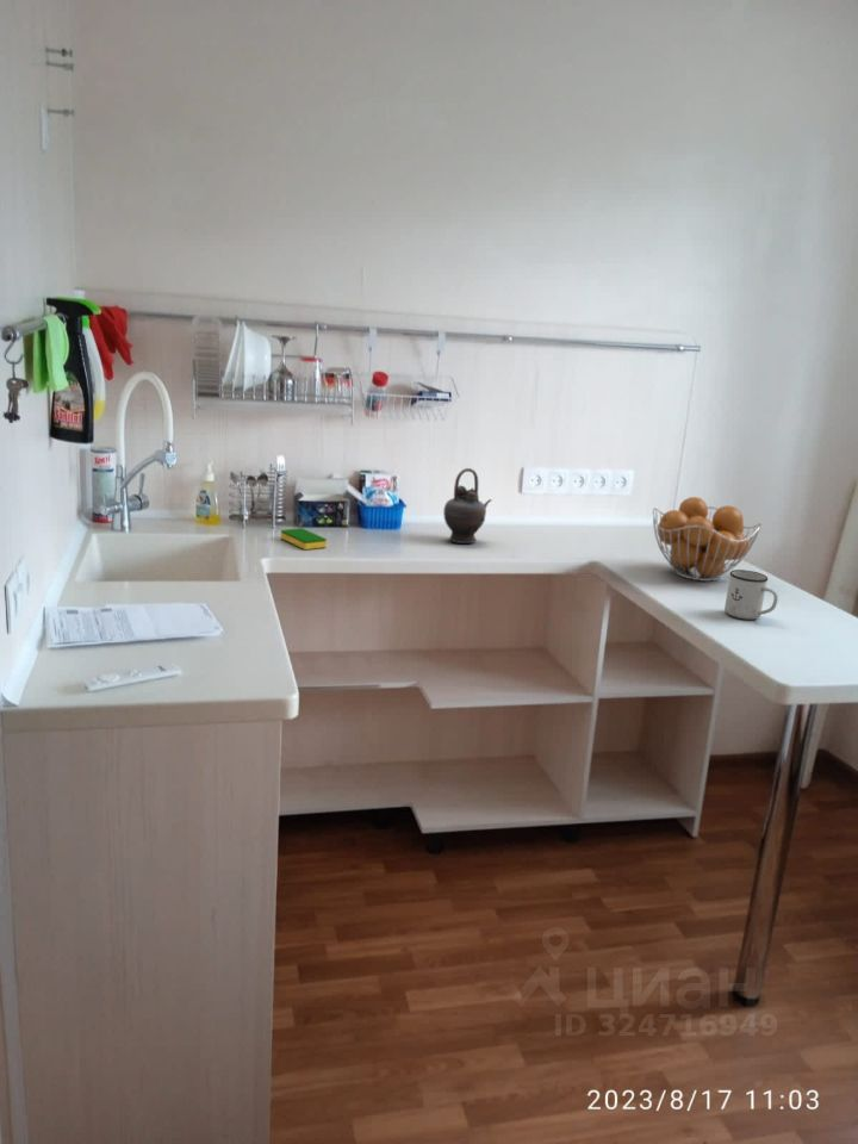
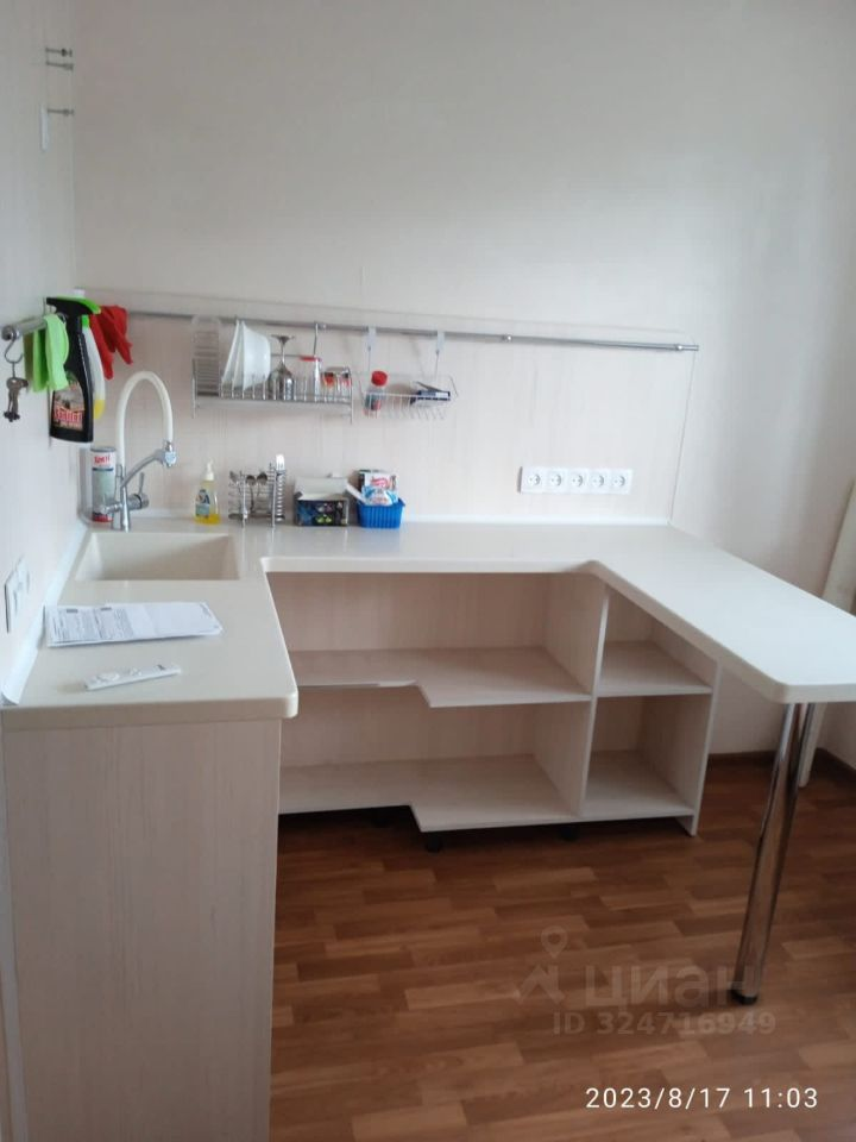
- mug (752, 596)
- teapot (470, 504)
- dish sponge (303, 537)
- fruit basket (702, 537)
